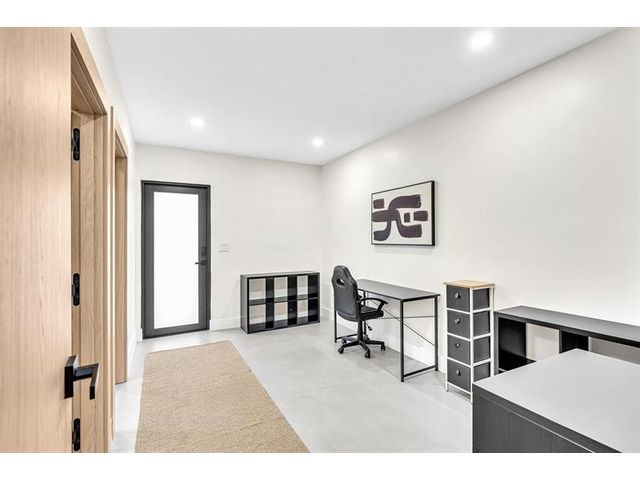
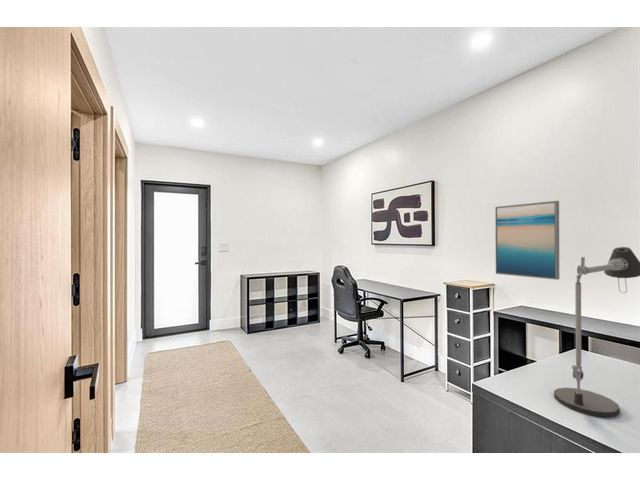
+ wall art (524, 240)
+ desk lamp (580, 318)
